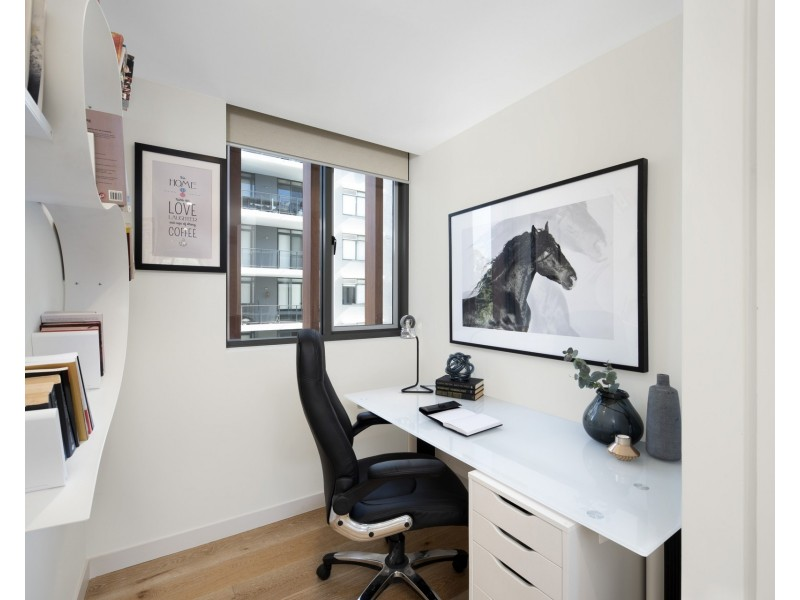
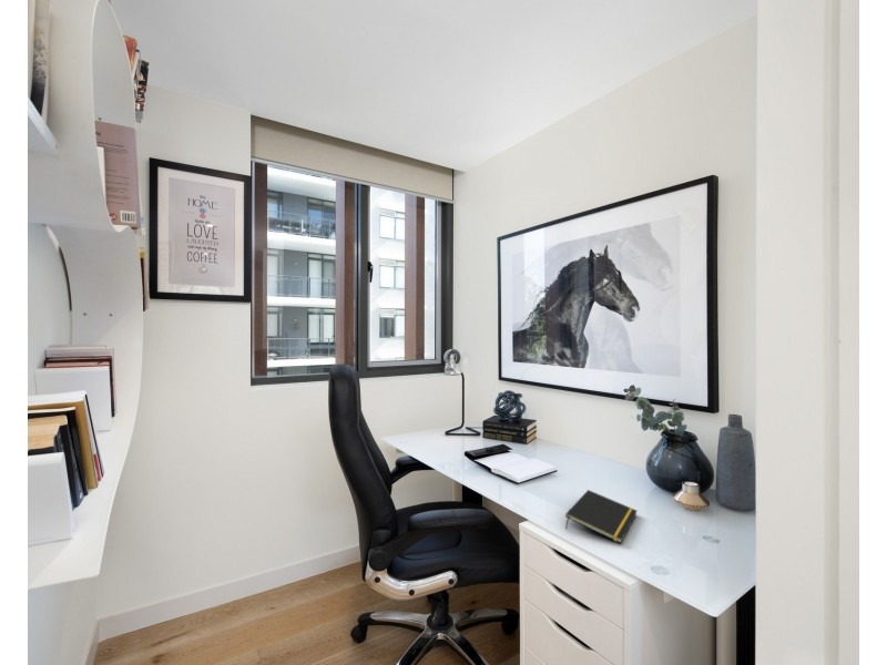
+ notepad (602, 513)
